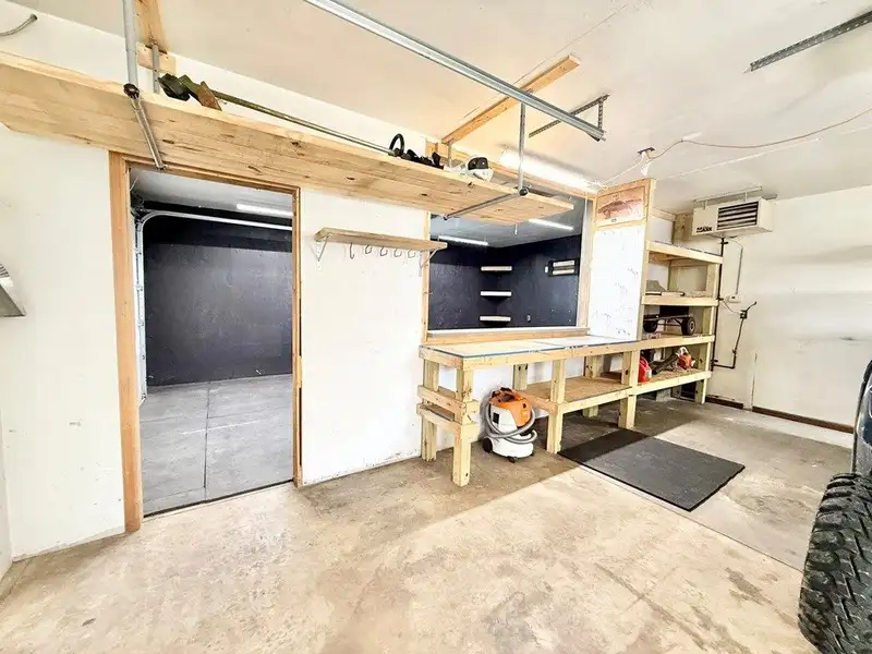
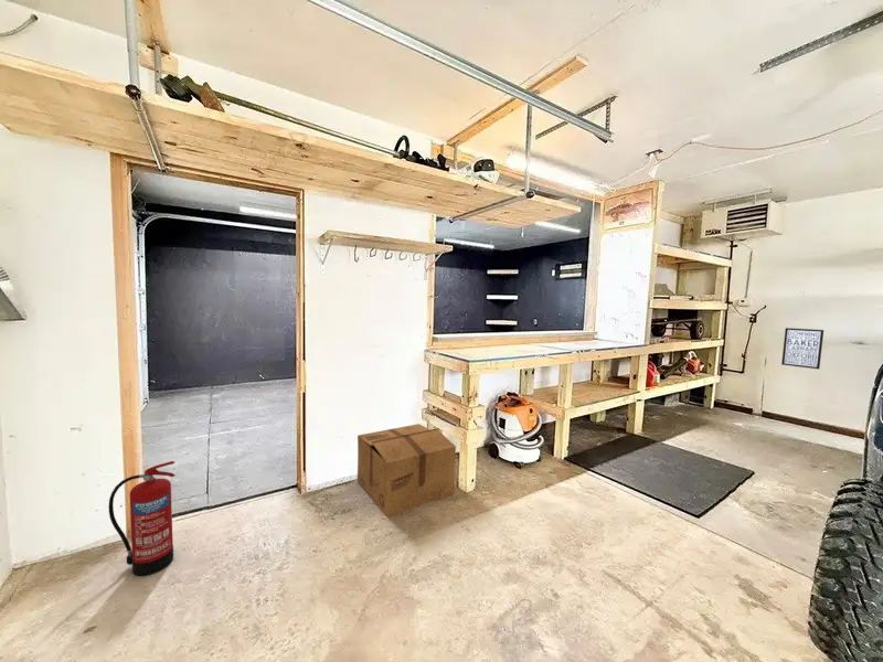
+ fire extinguisher (142, 514)
+ wall art (801, 348)
+ cardboard box (404, 460)
